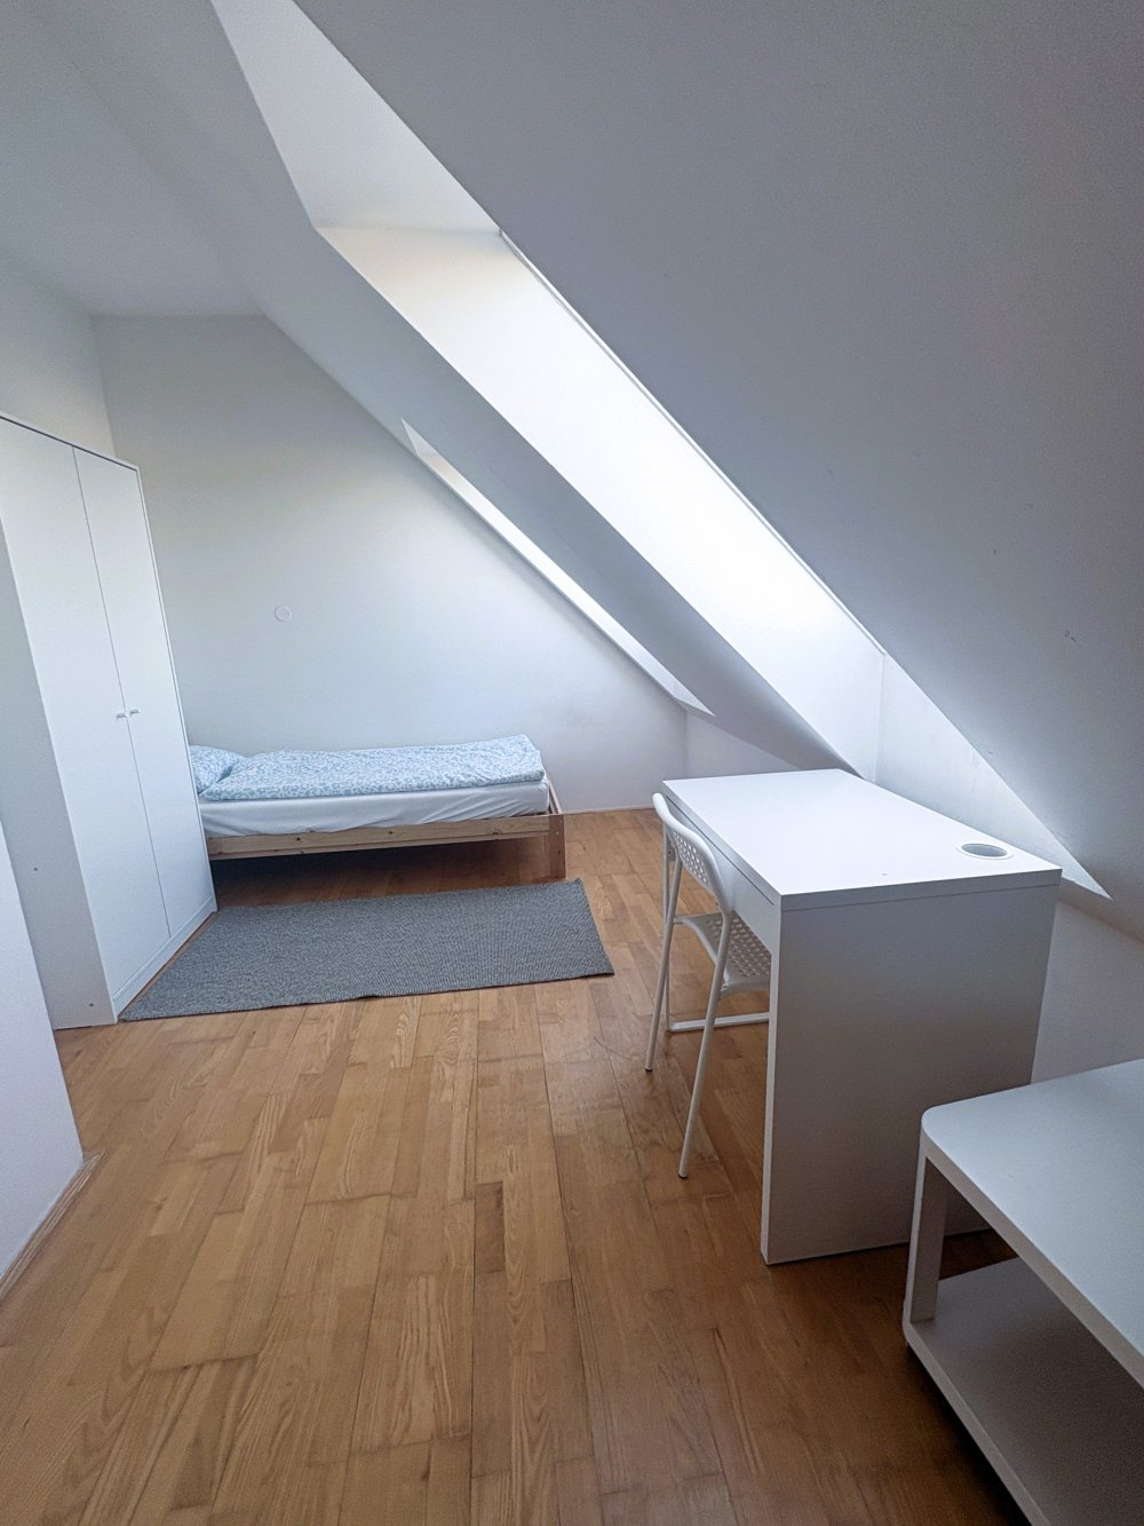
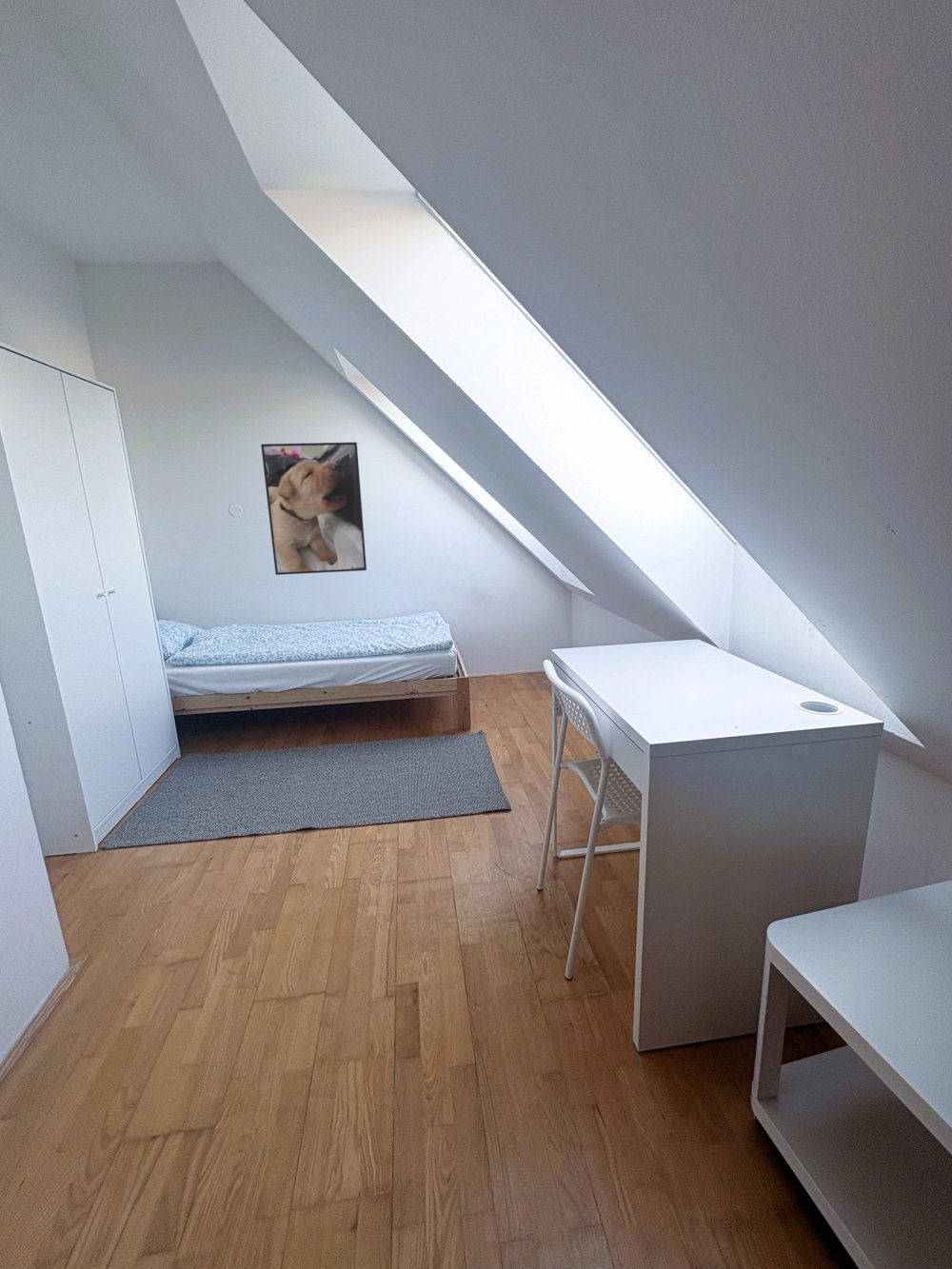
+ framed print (315, 509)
